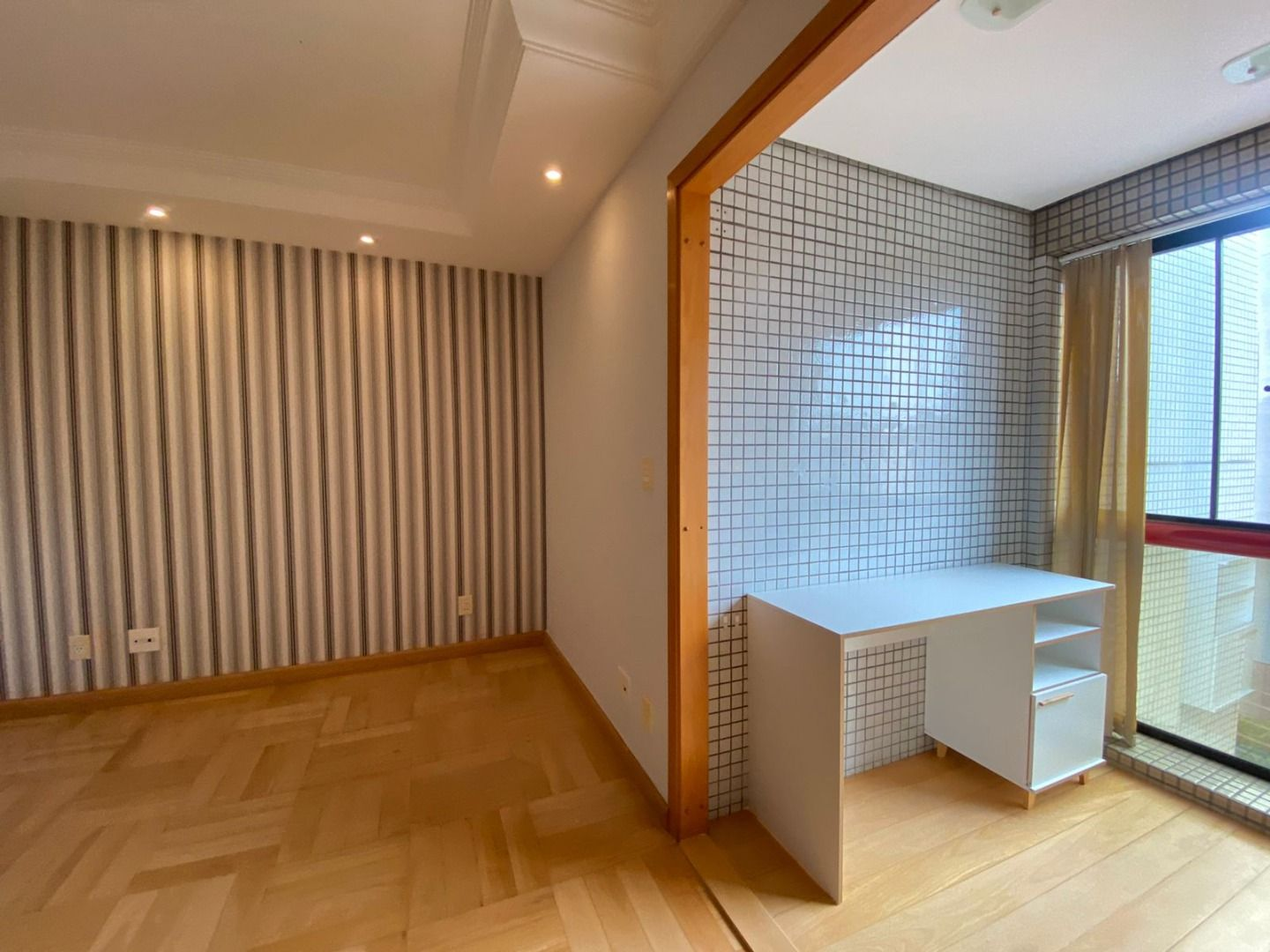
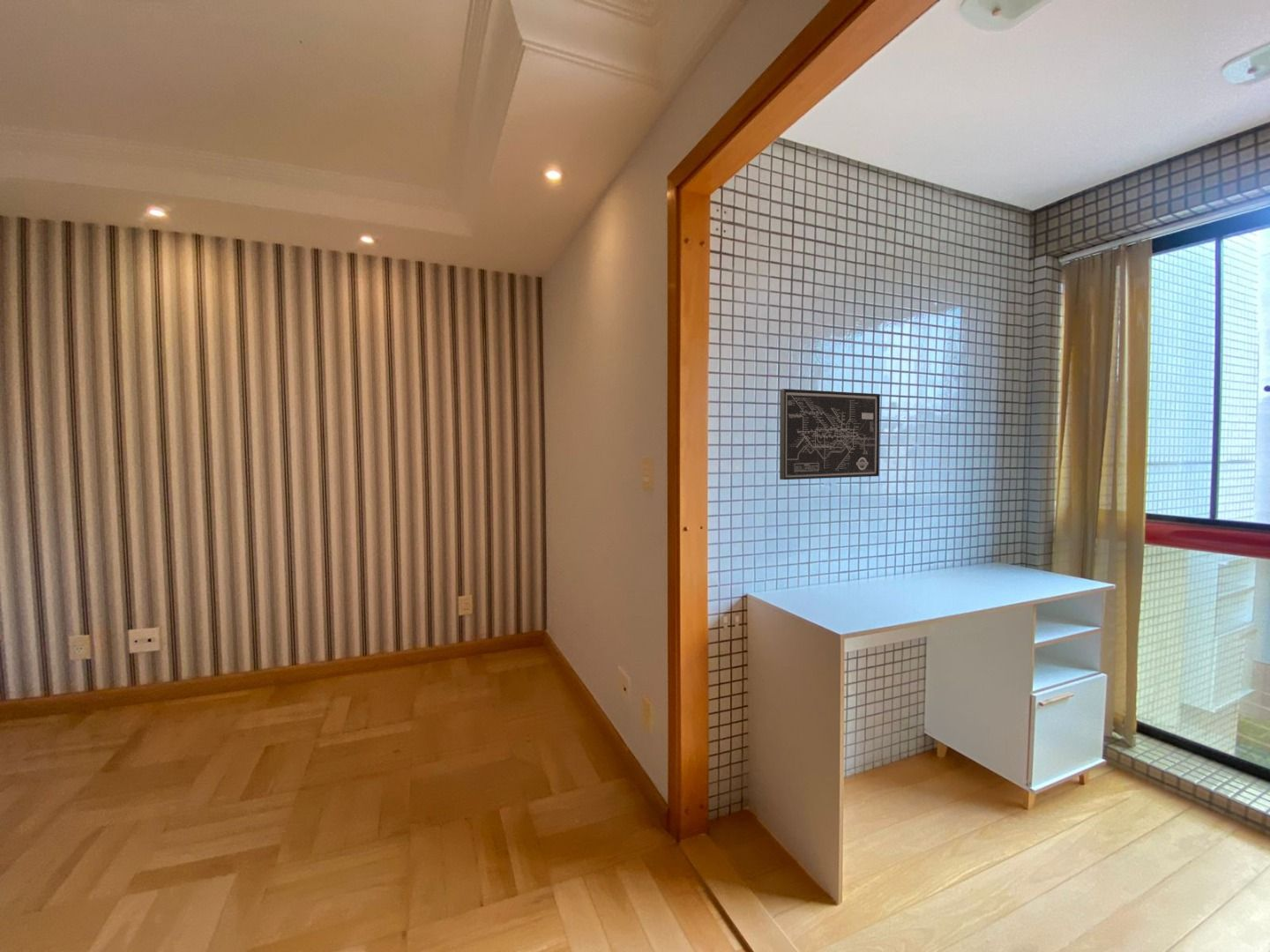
+ wall art (832, 435)
